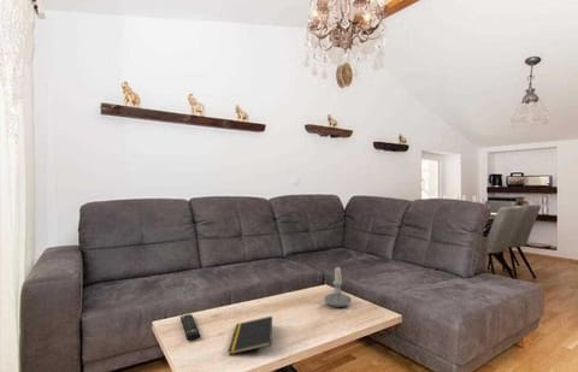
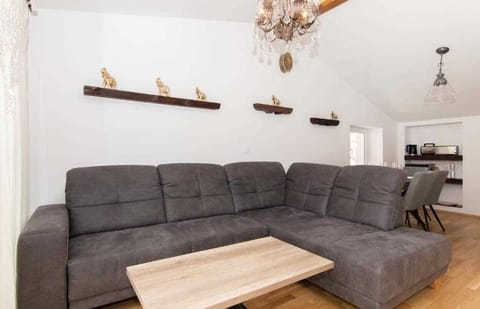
- remote control (189, 326)
- notepad (252, 333)
- candle (337, 284)
